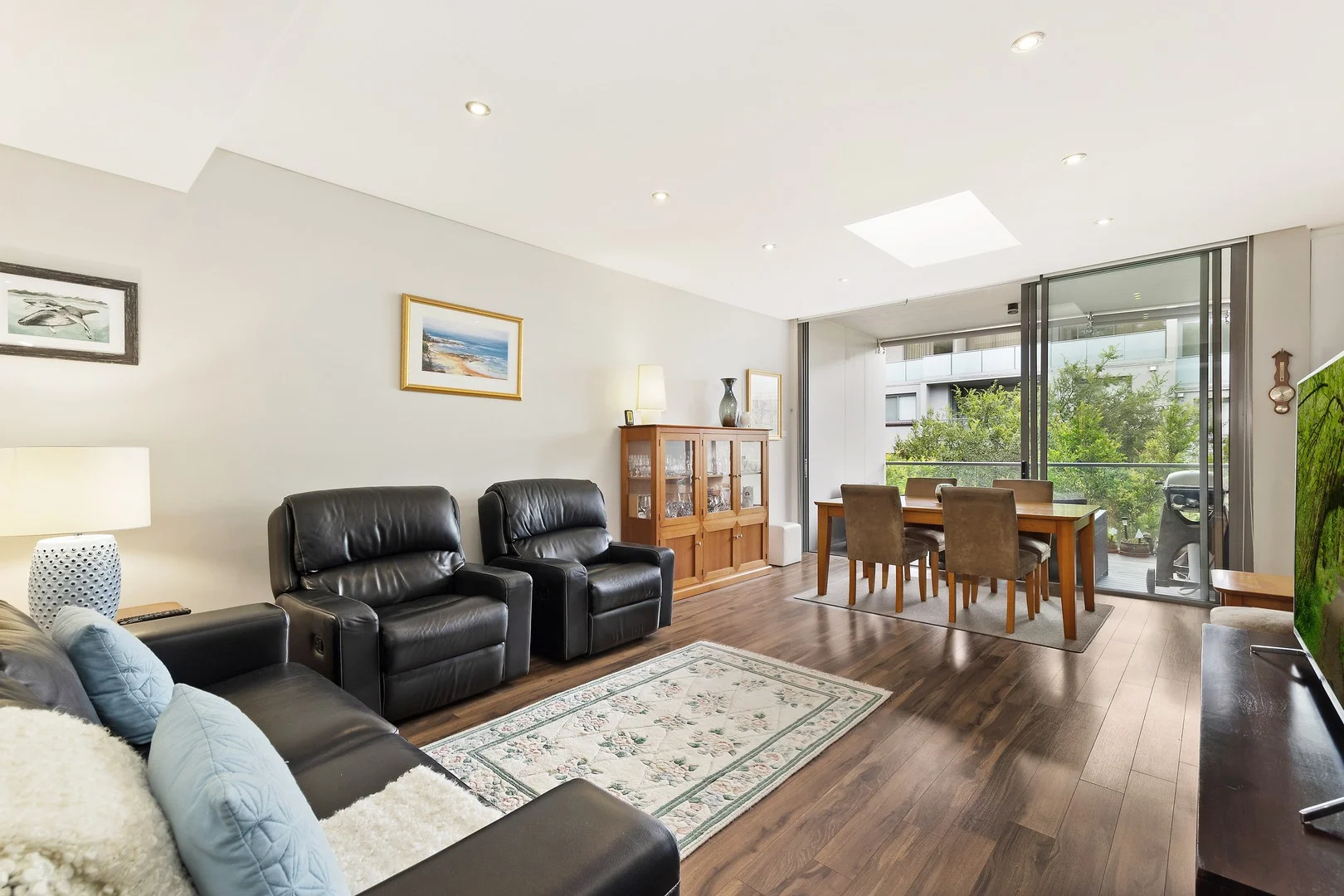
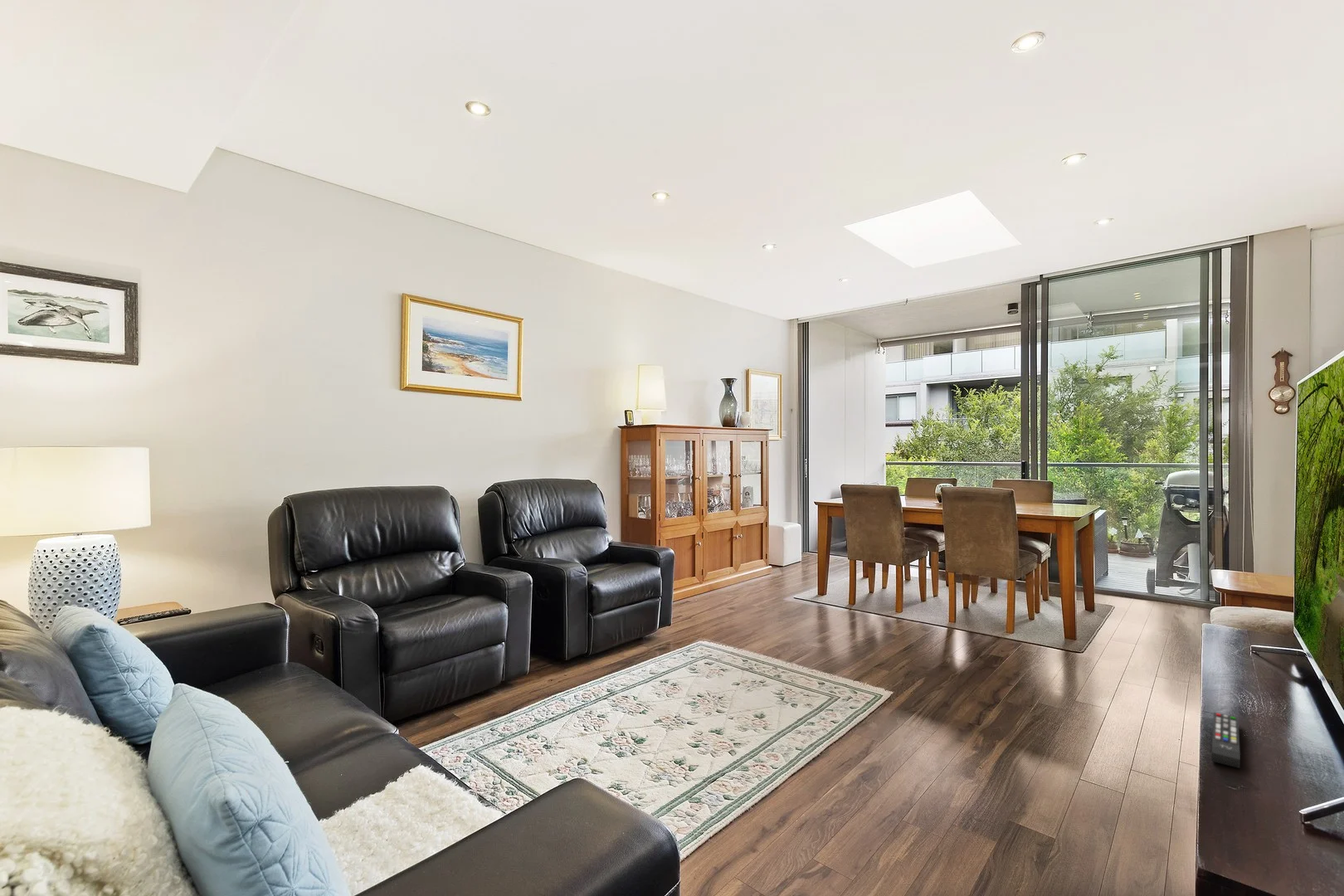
+ remote control (1225, 737)
